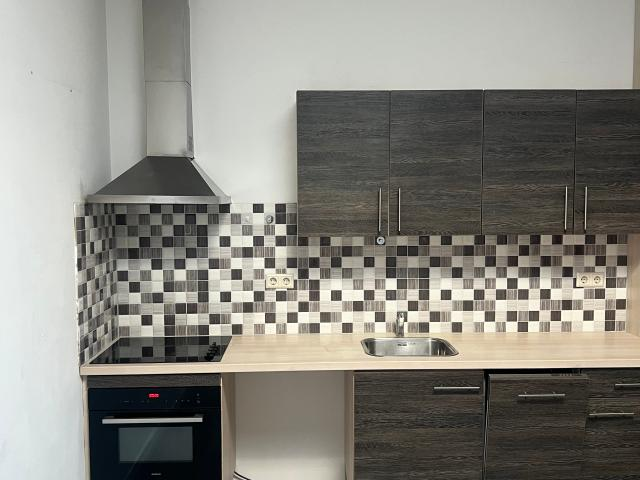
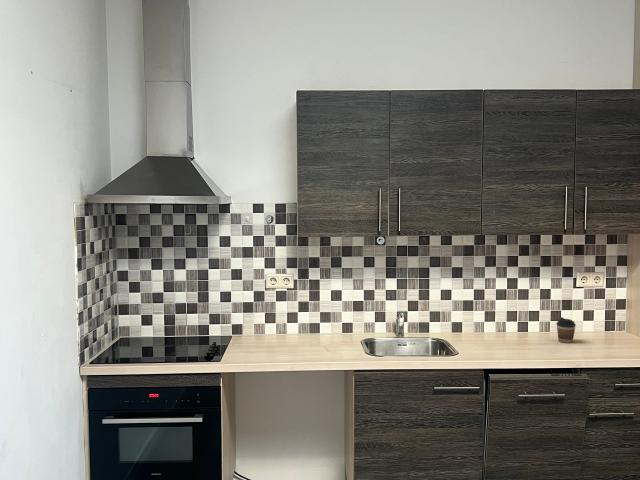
+ coffee cup (565, 329)
